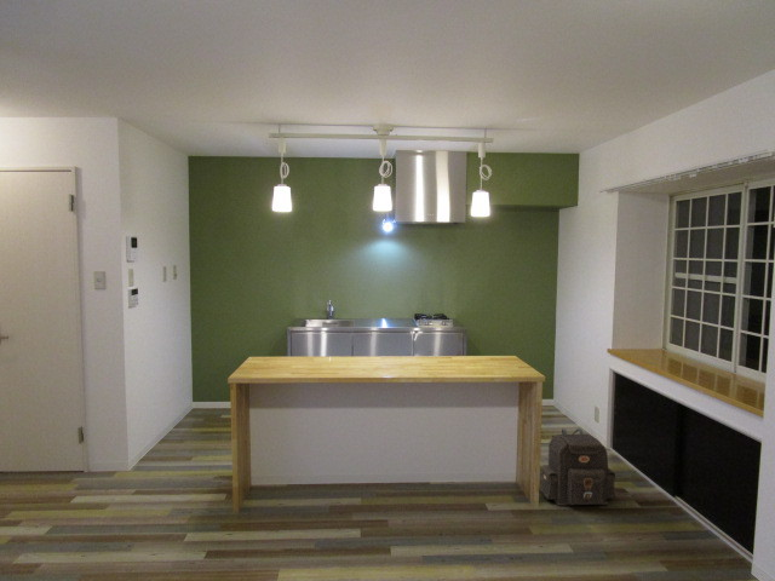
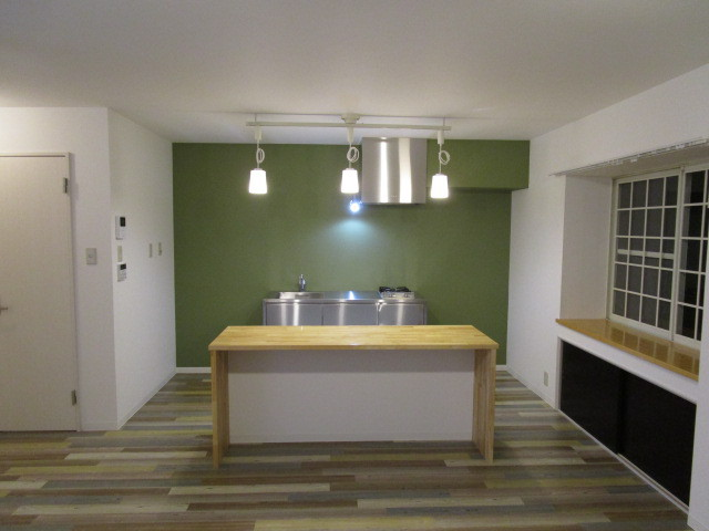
- backpack (578, 465)
